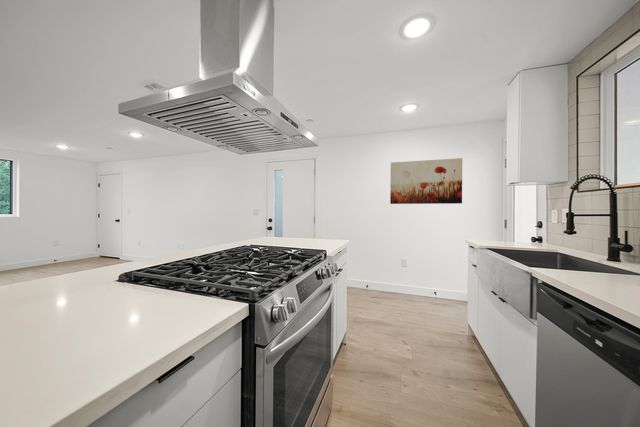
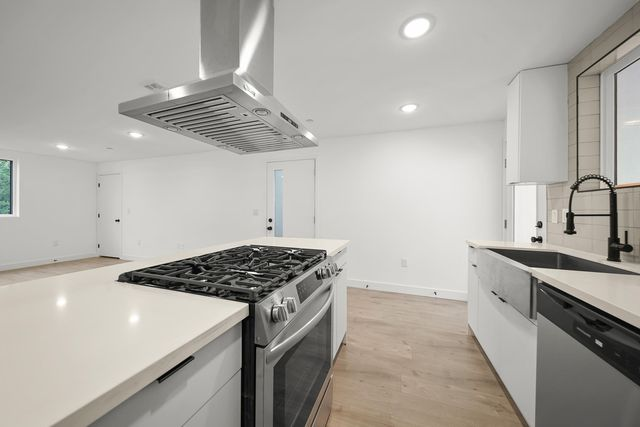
- wall art (424, 182)
